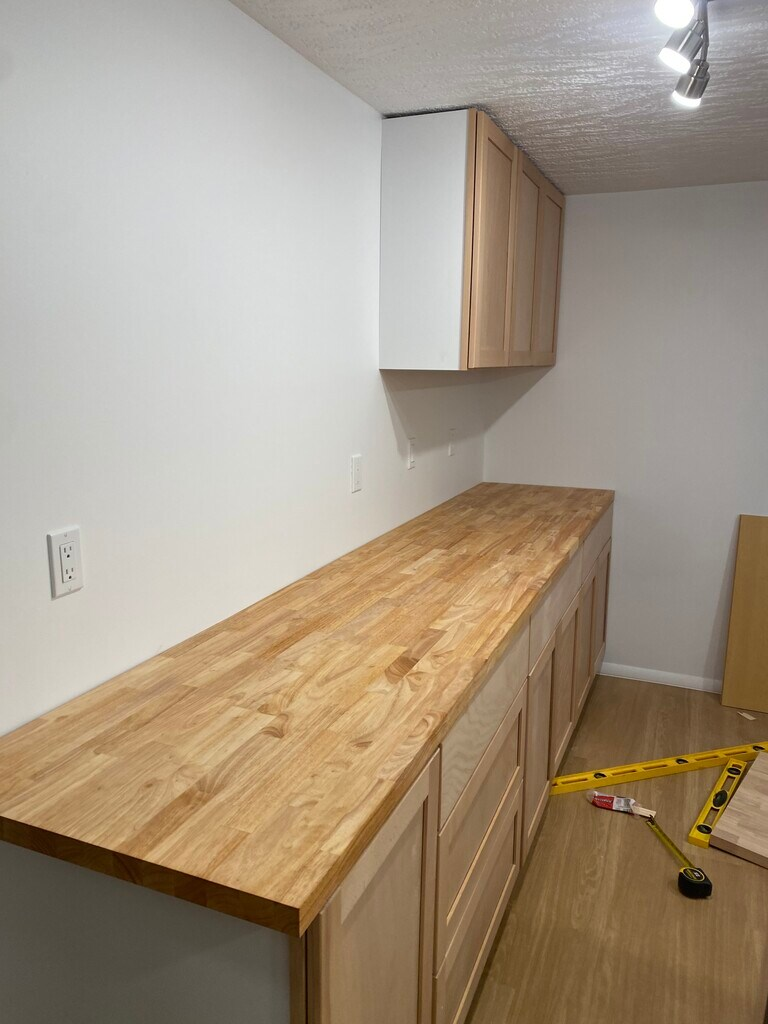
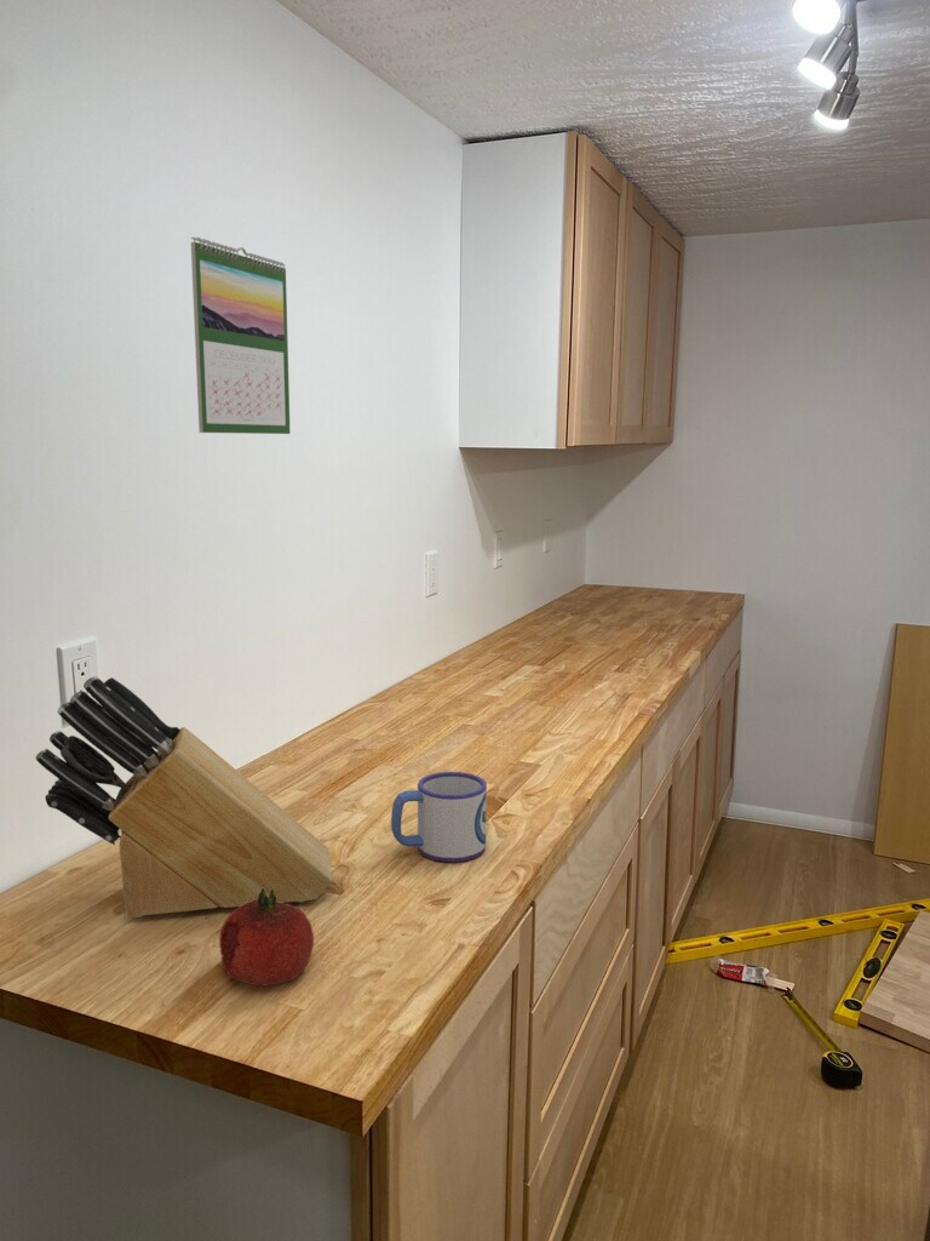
+ fruit (265, 930)
+ mug (438, 817)
+ knife block (190, 784)
+ calendar (243, 342)
